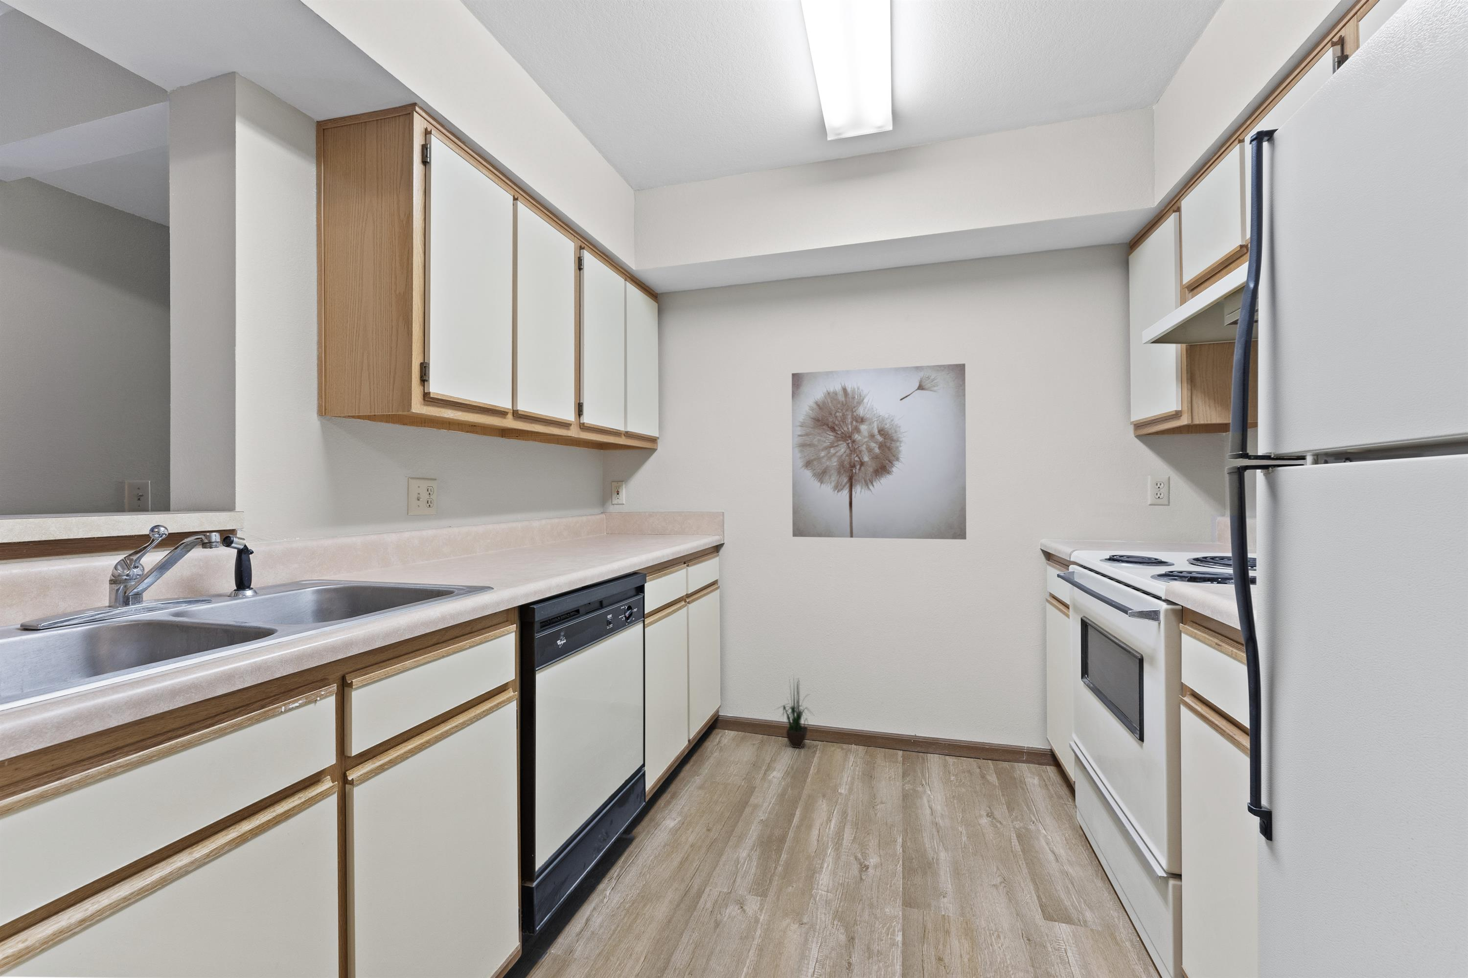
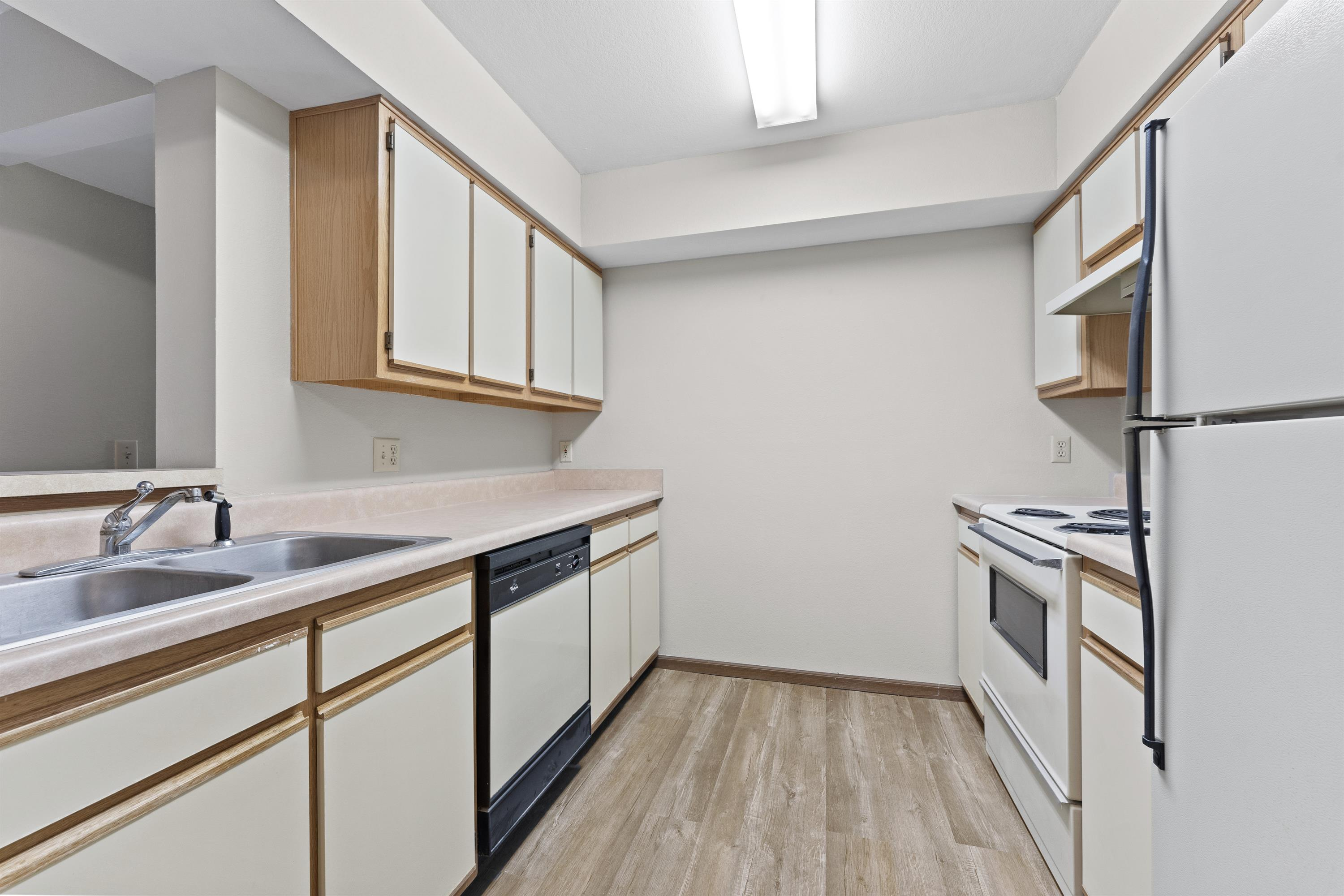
- wall art (875, 453)
- potted plant (794, 706)
